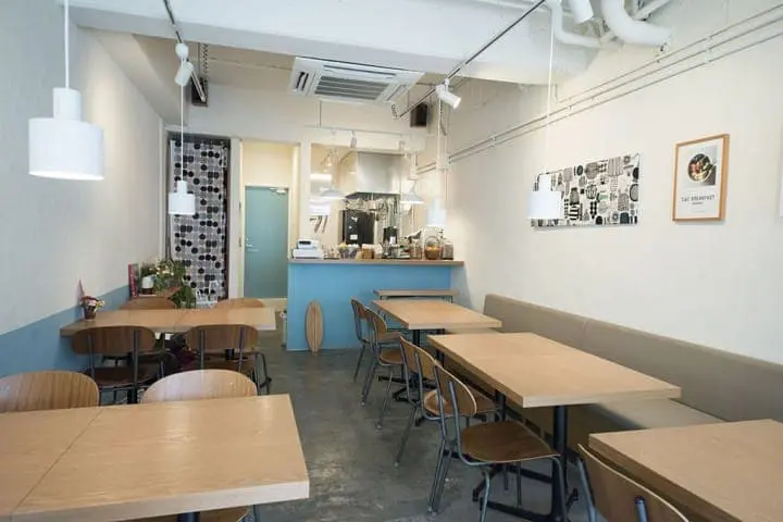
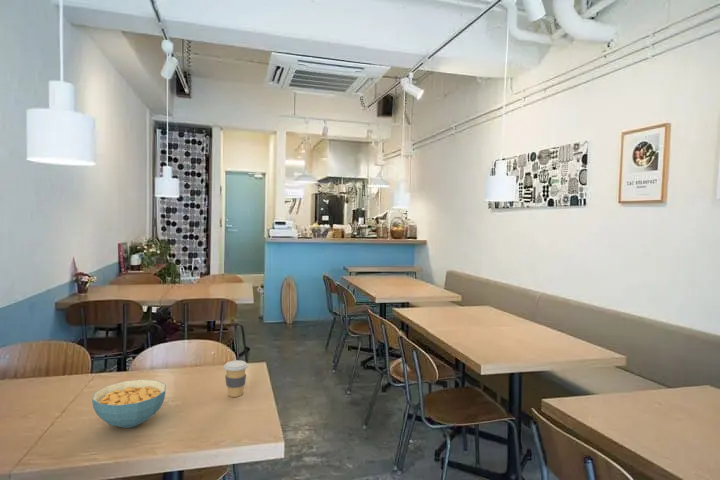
+ cereal bowl (130, 407)
+ coffee cup (235, 378)
